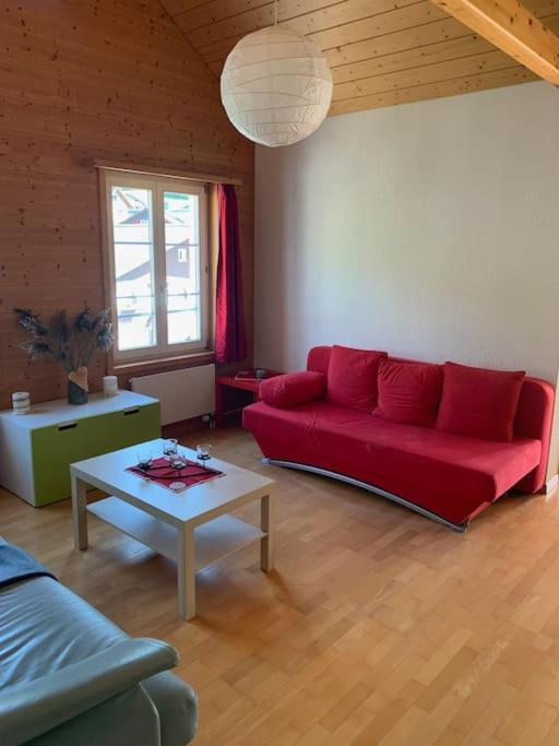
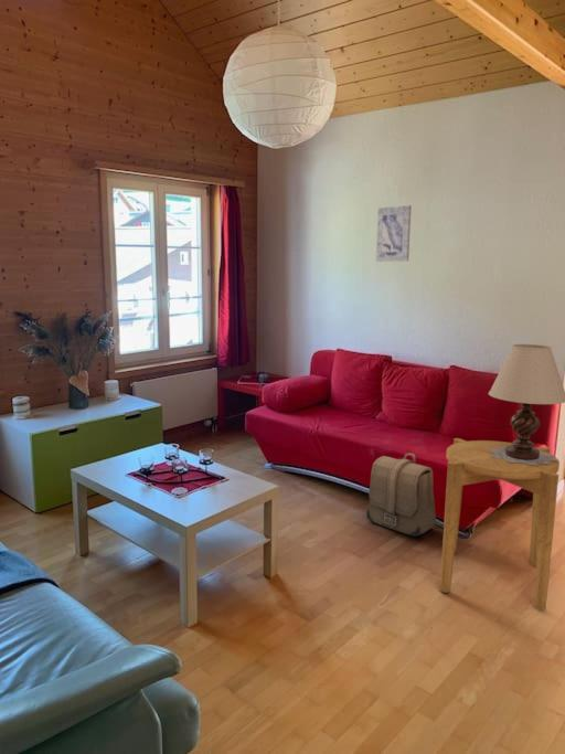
+ side table (532, 517)
+ wall art (393, 234)
+ table lamp (526, 401)
+ backpack (399, 491)
